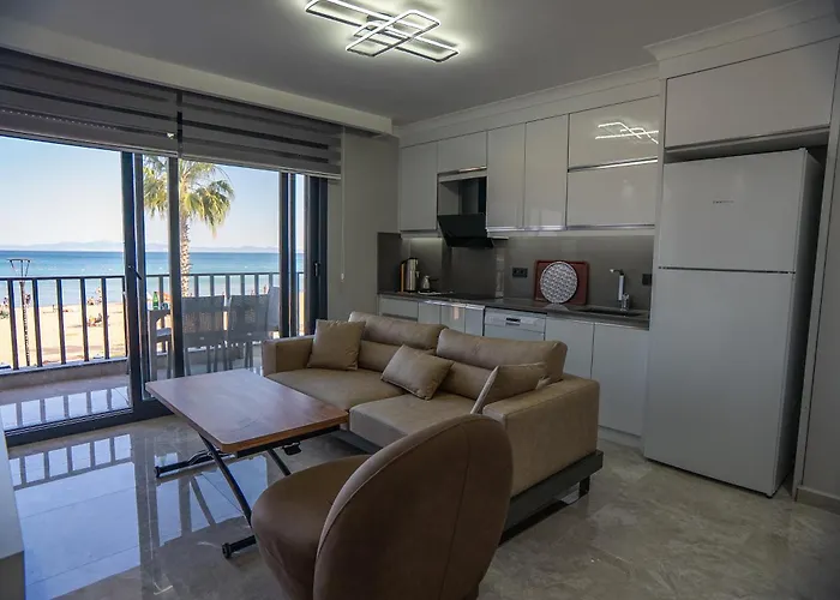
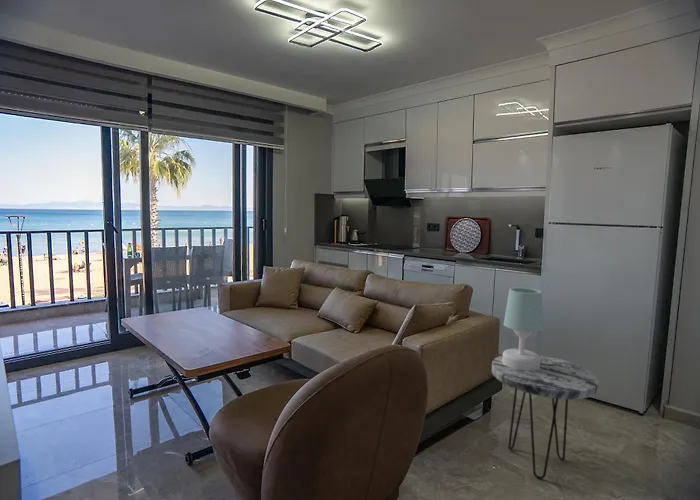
+ side table (532, 416)
+ table lamp (522, 327)
